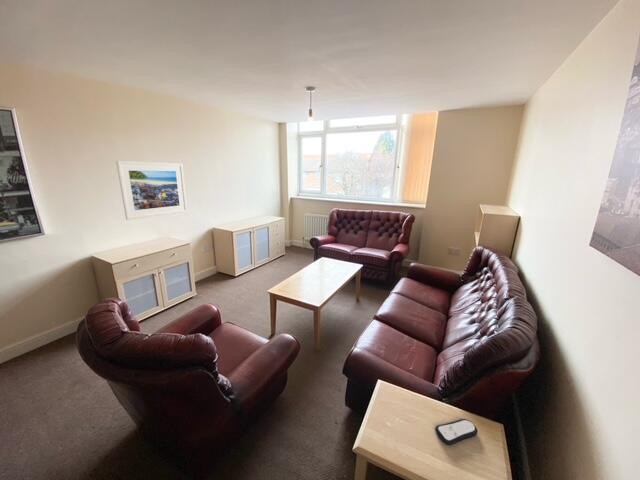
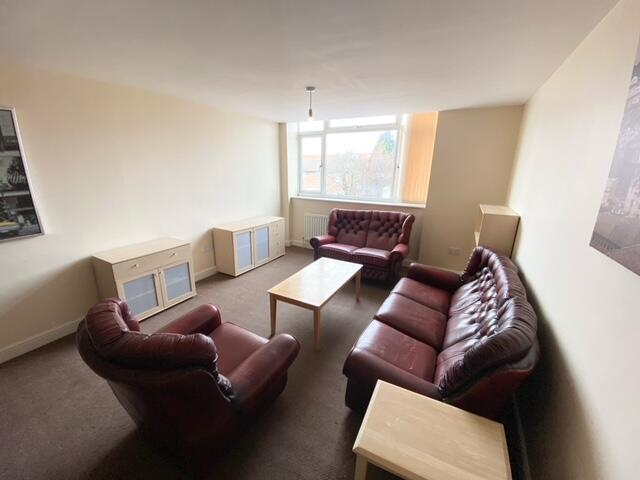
- remote control (457, 430)
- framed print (156, 189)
